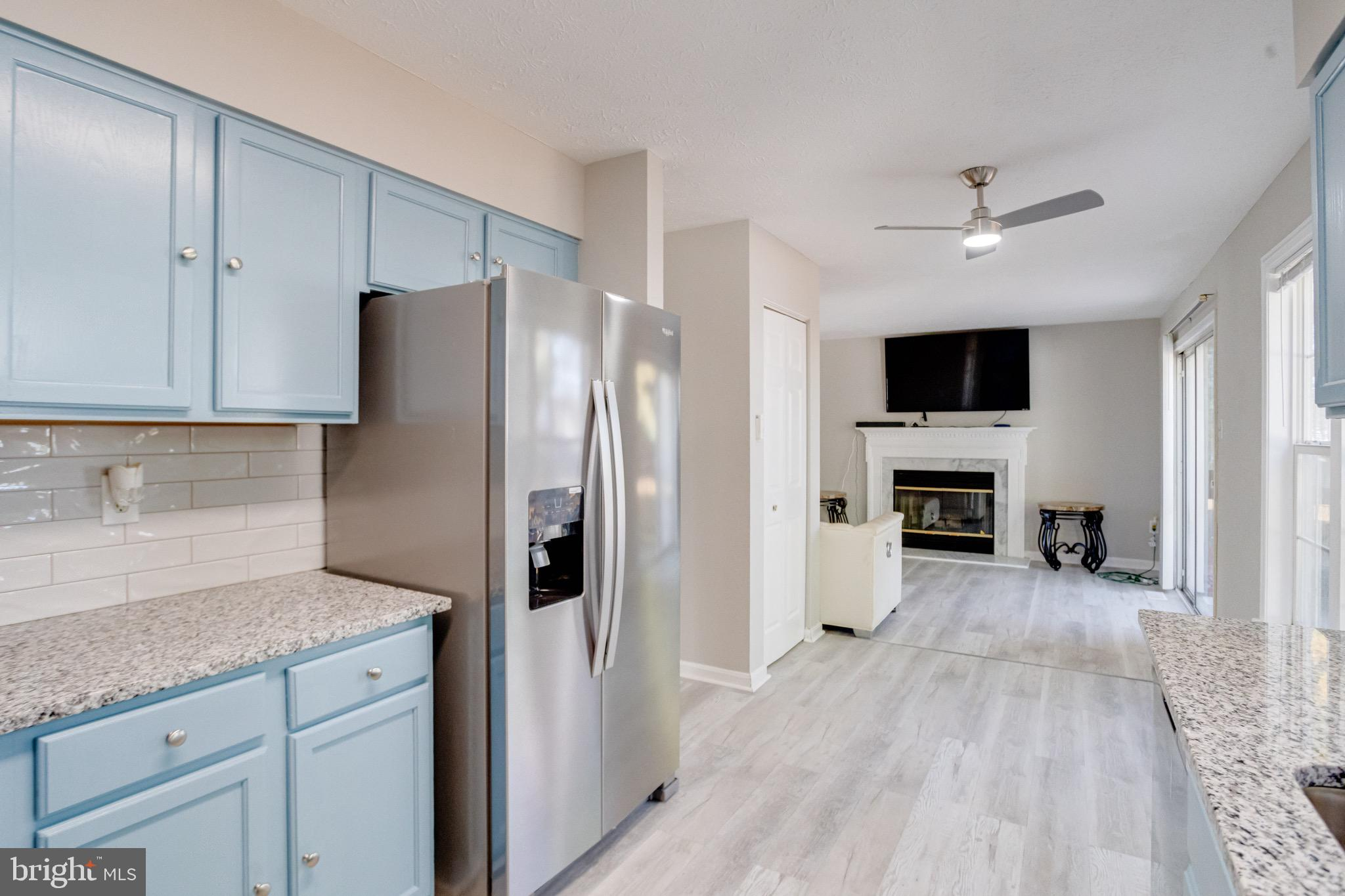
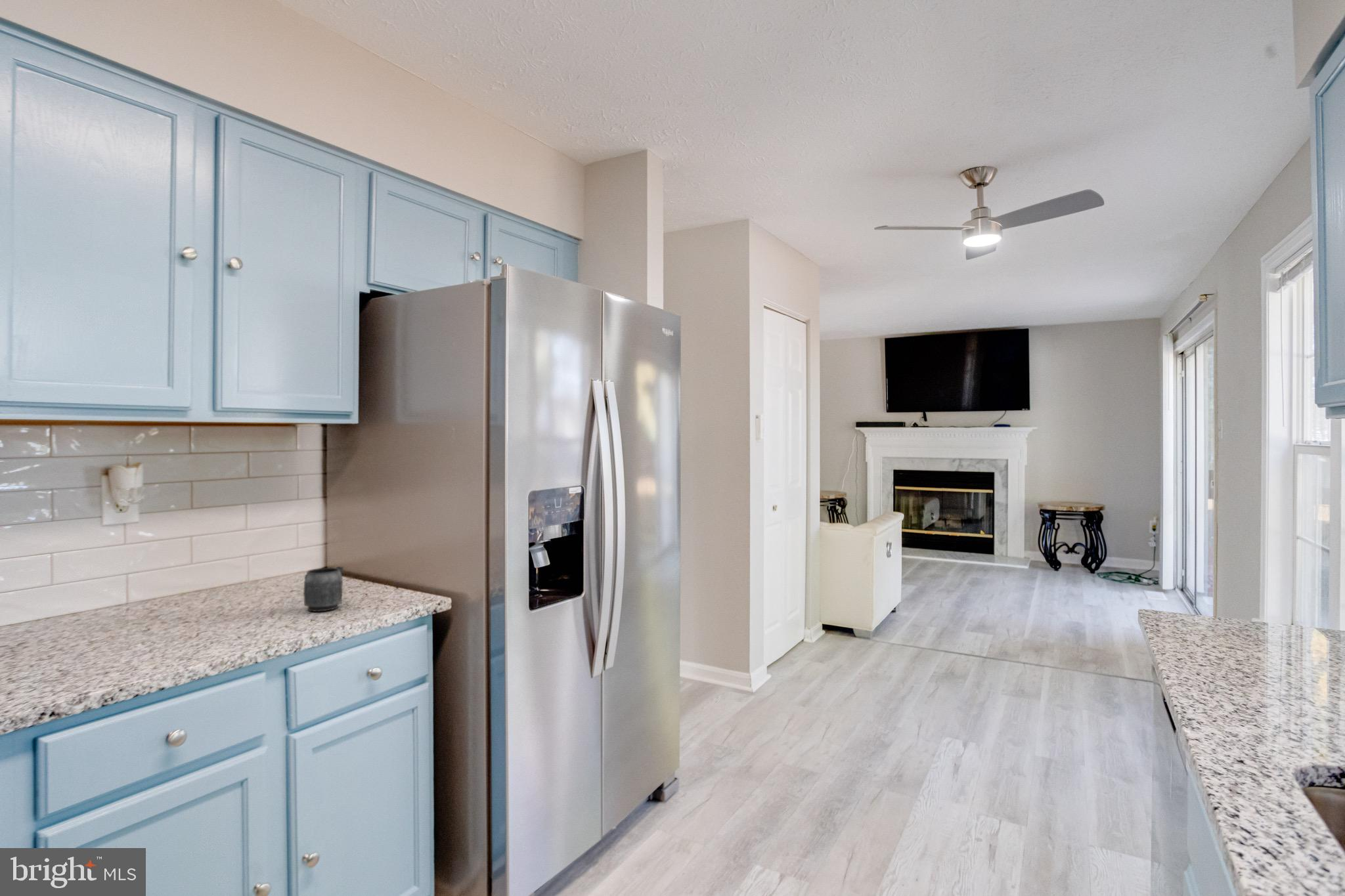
+ mug (327, 587)
